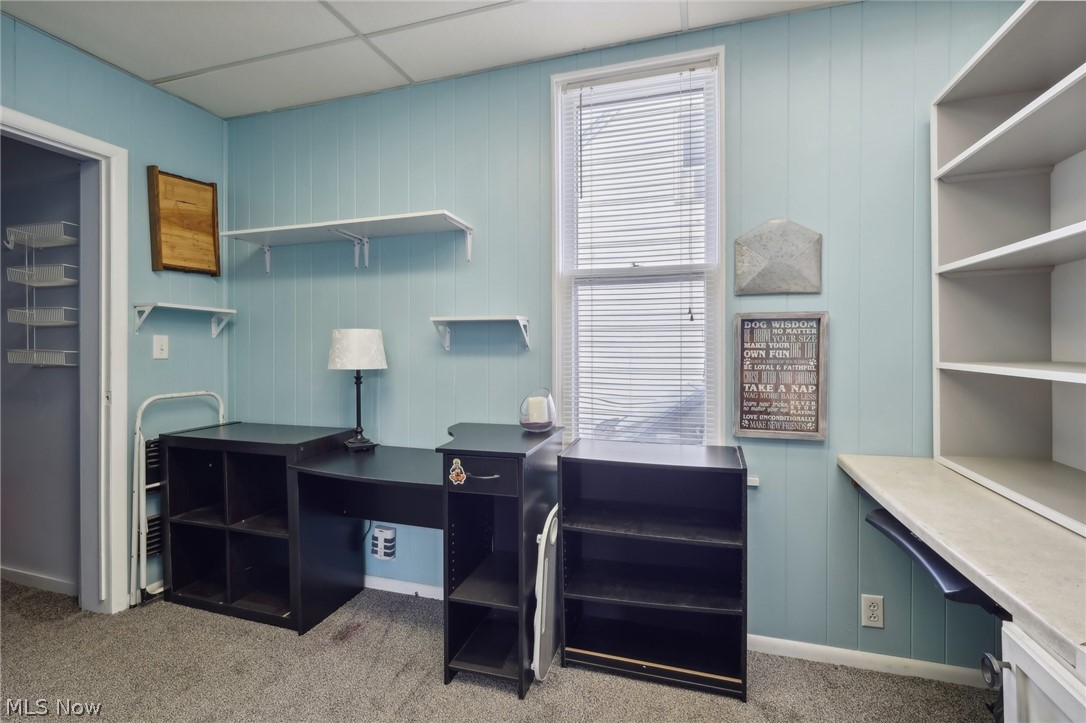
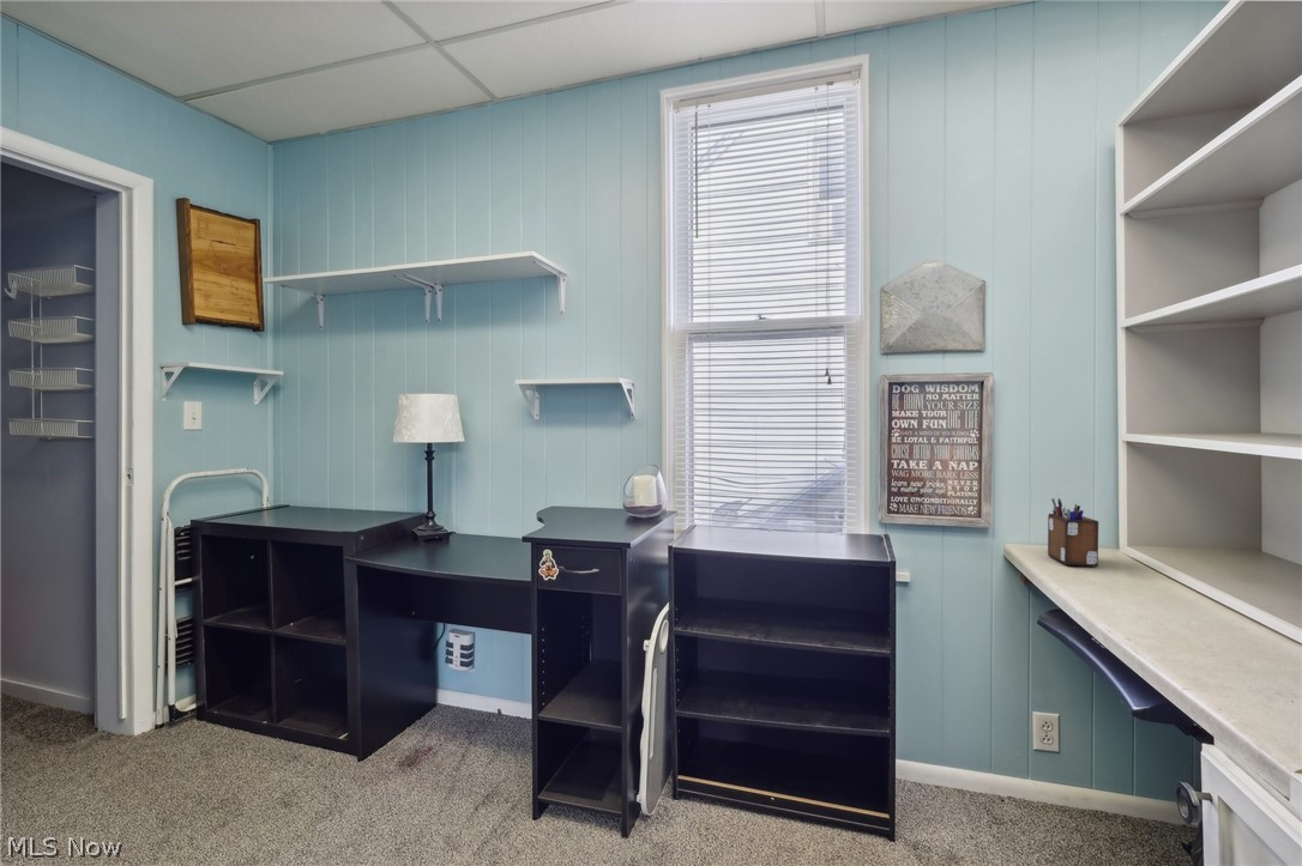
+ desk organizer (1072, 531)
